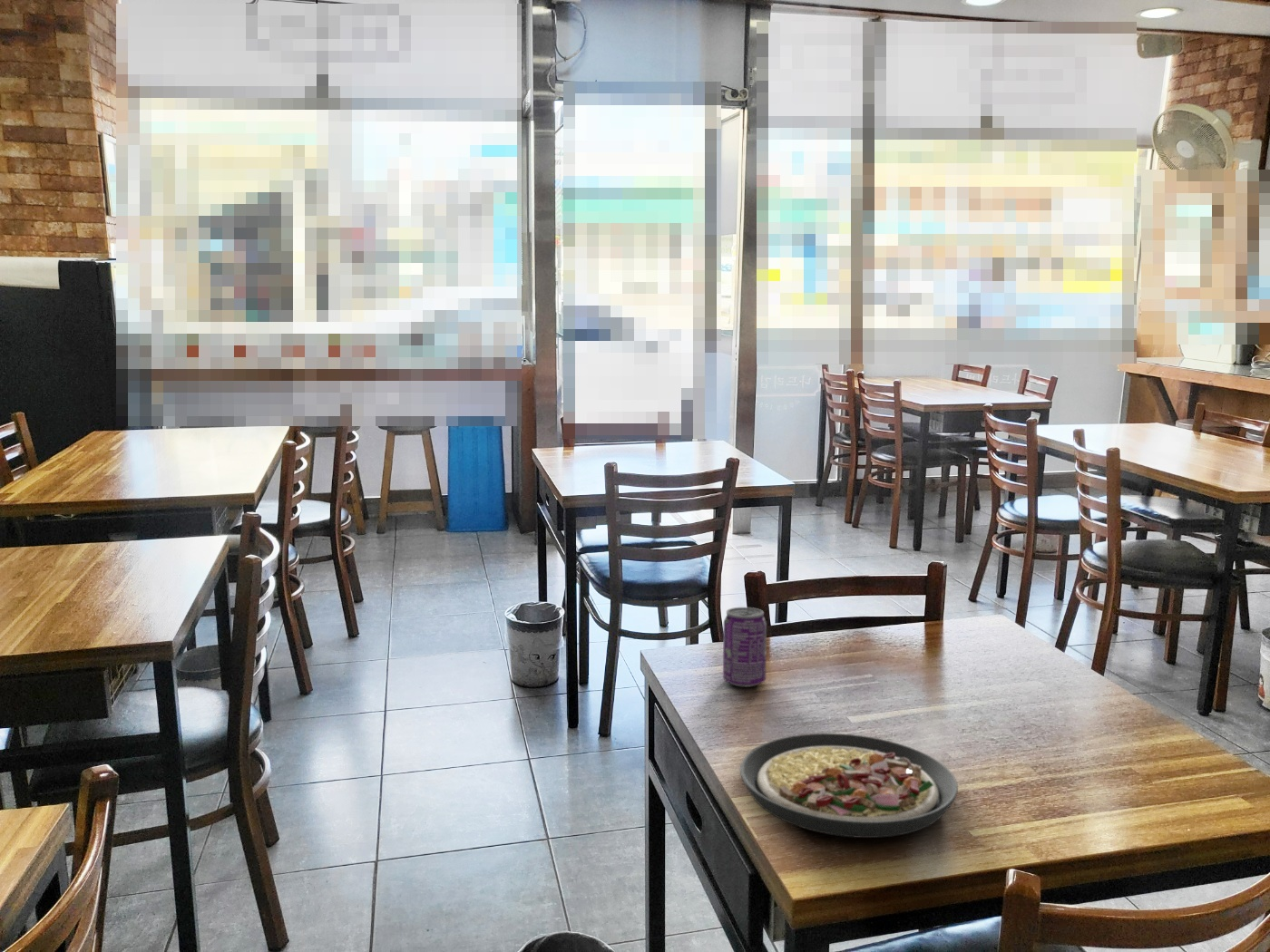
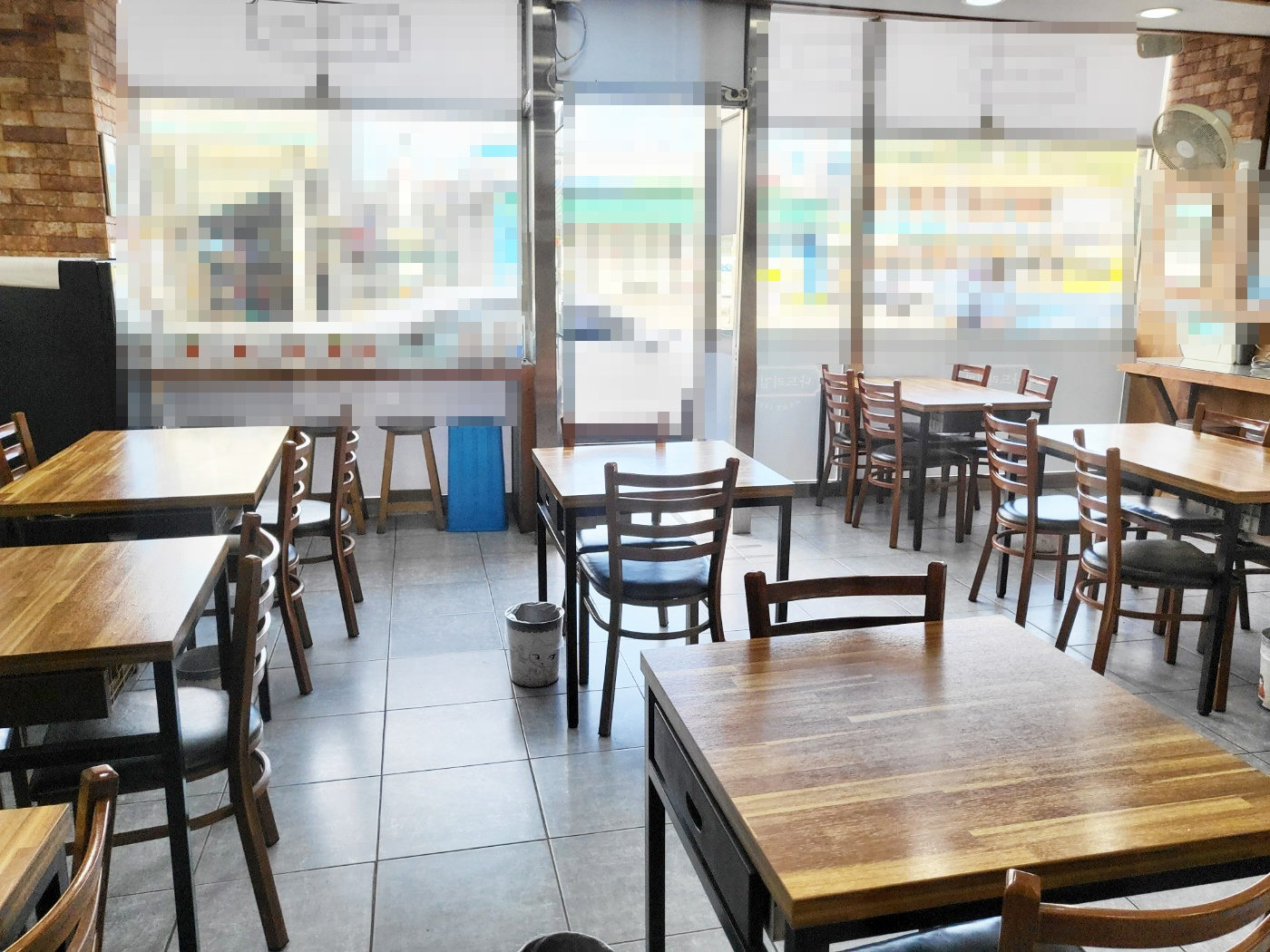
- beverage can (744, 646)
- plate (845, 777)
